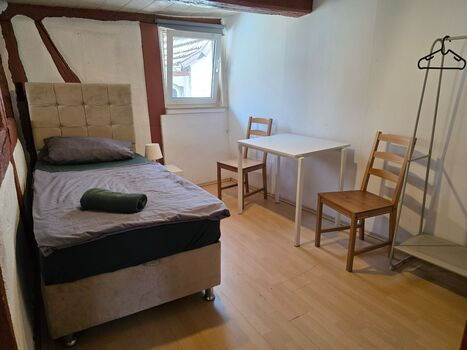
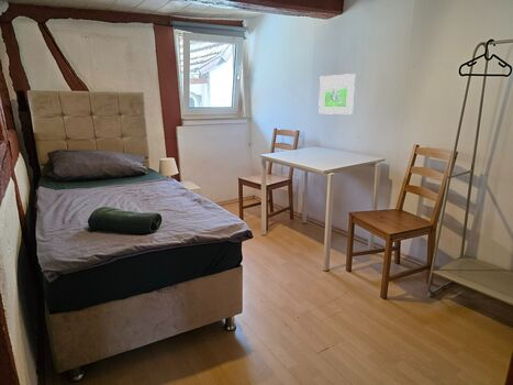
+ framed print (335, 95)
